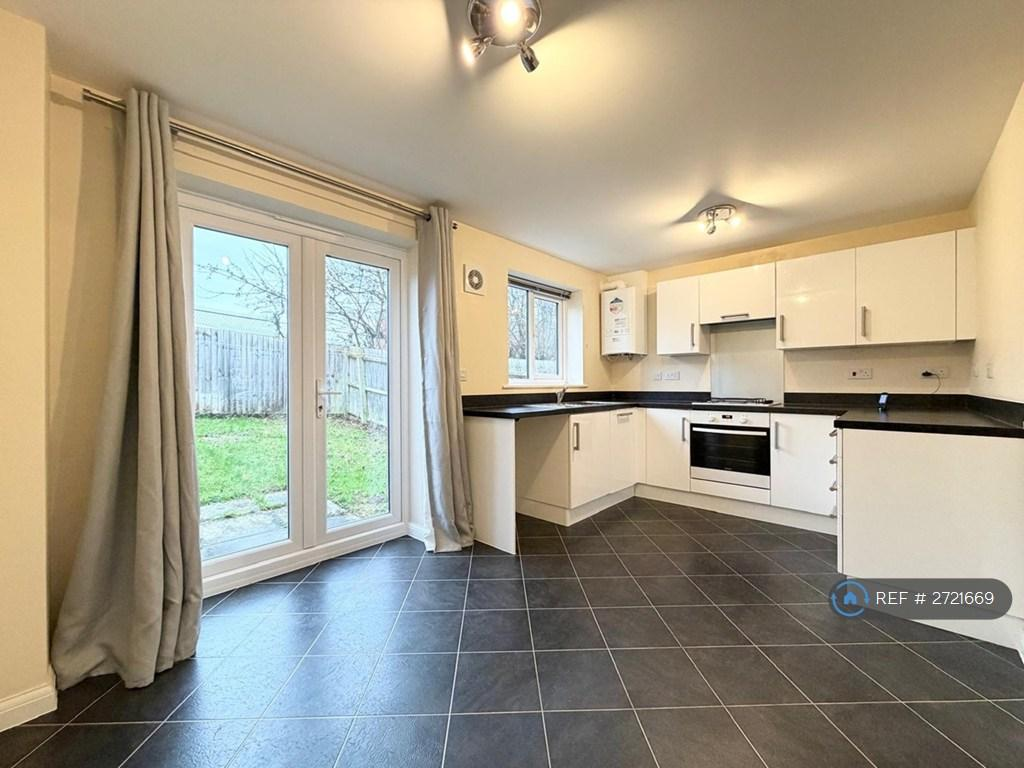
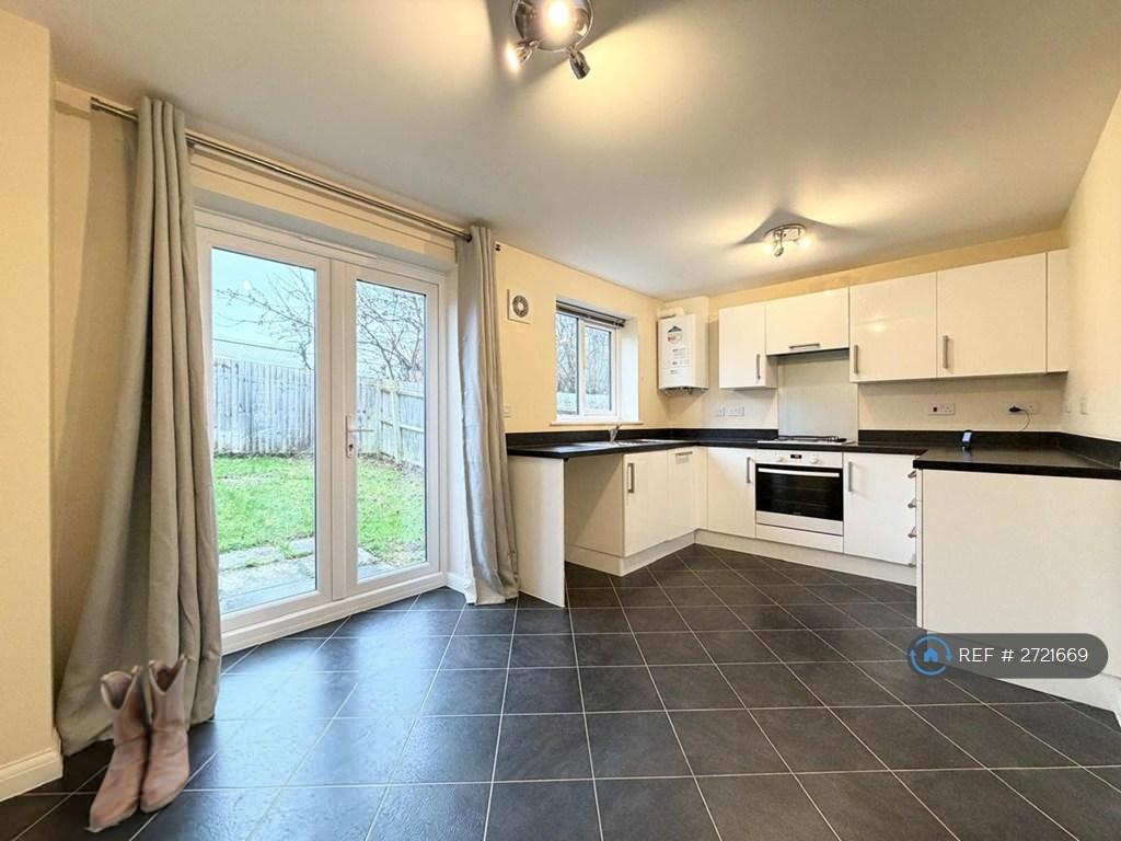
+ boots (145, 728)
